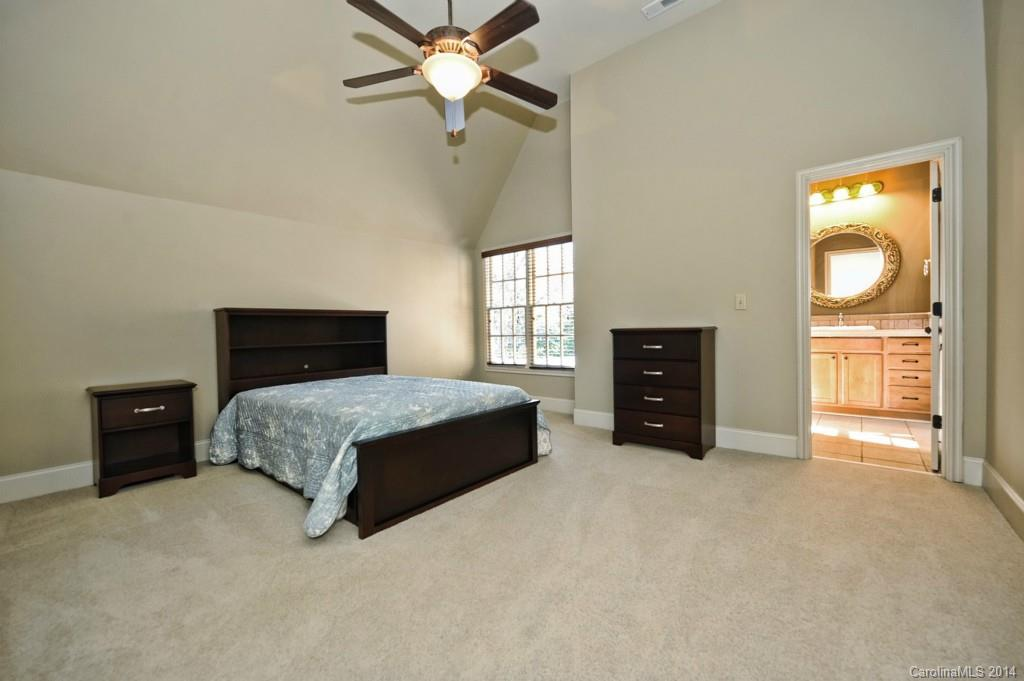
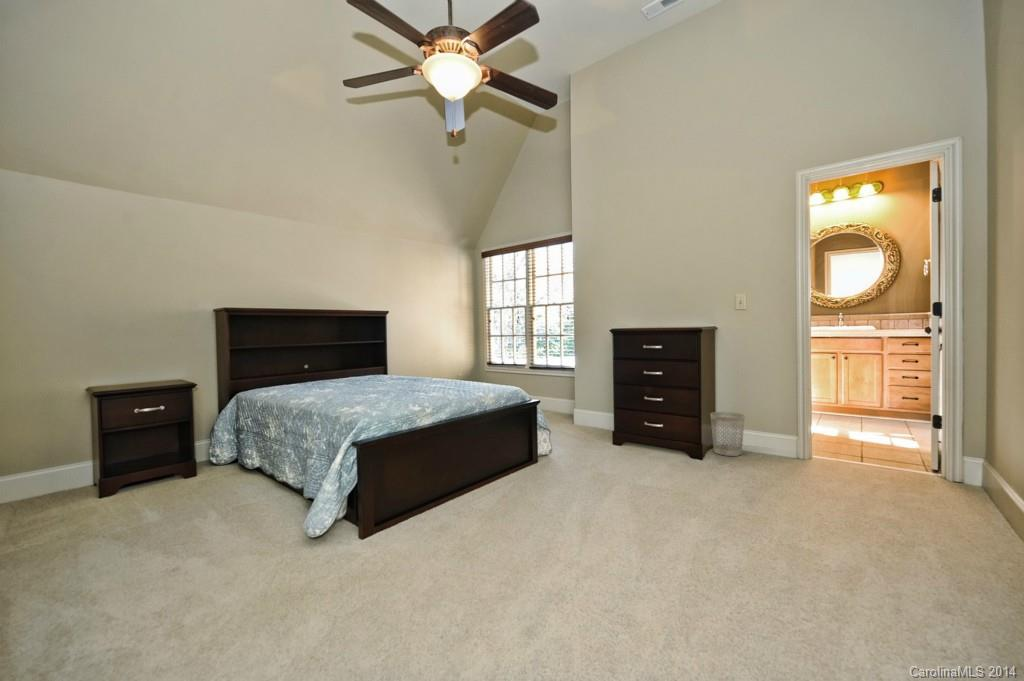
+ wastebasket (727, 433)
